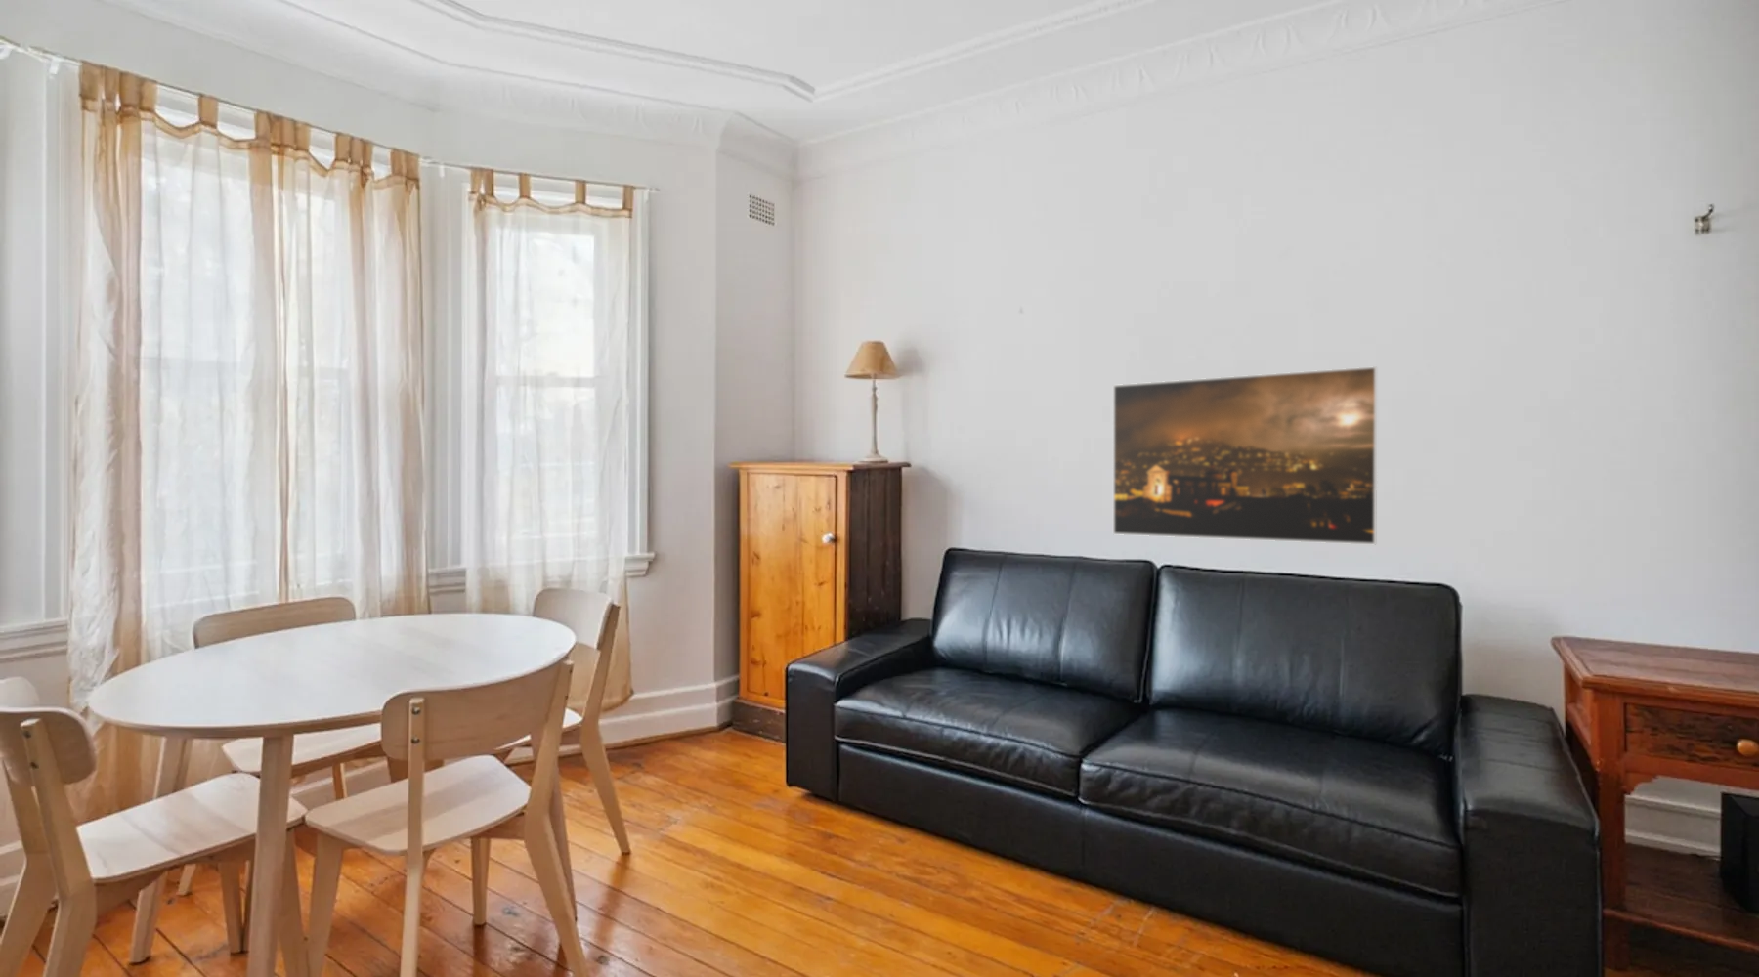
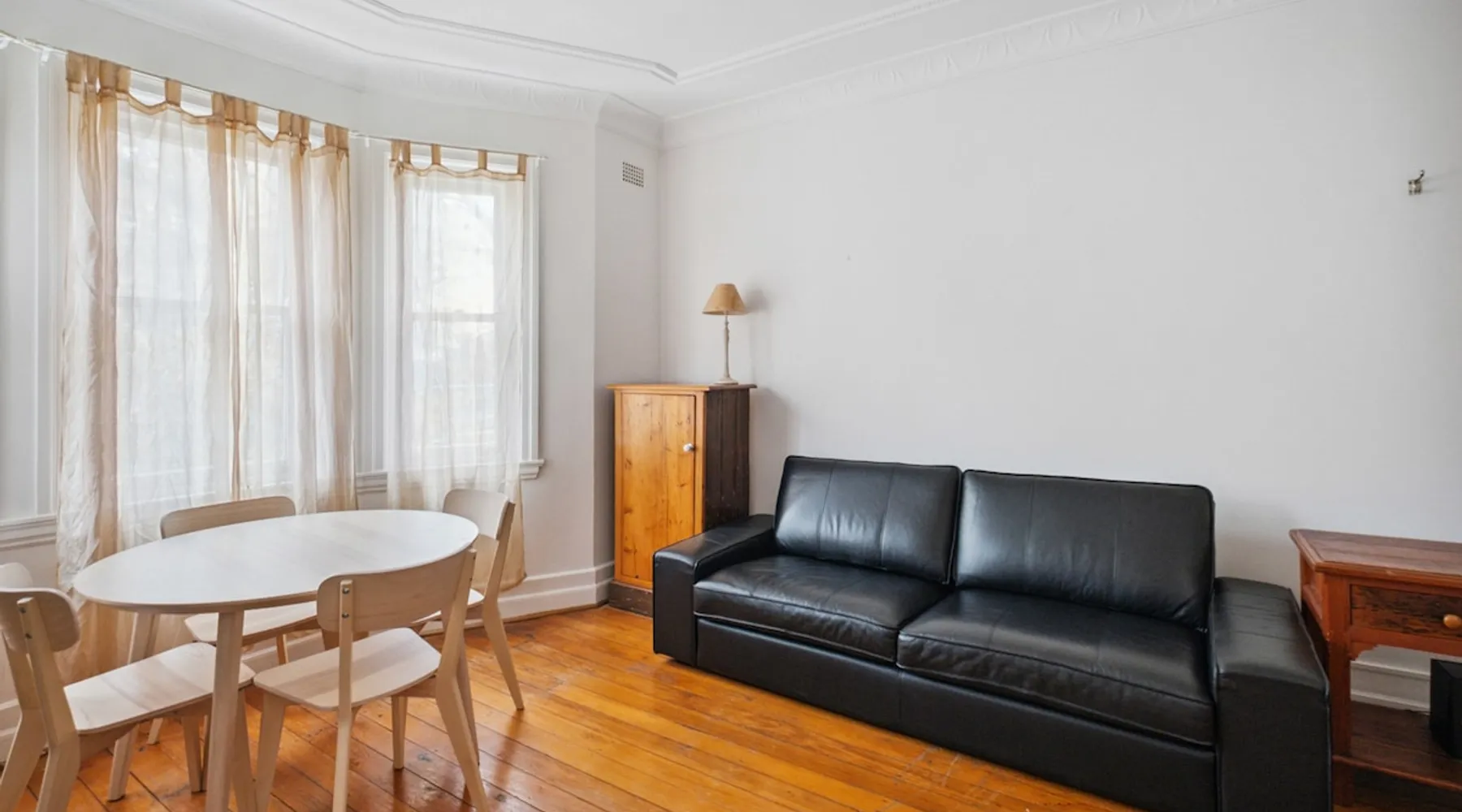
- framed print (1233, 457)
